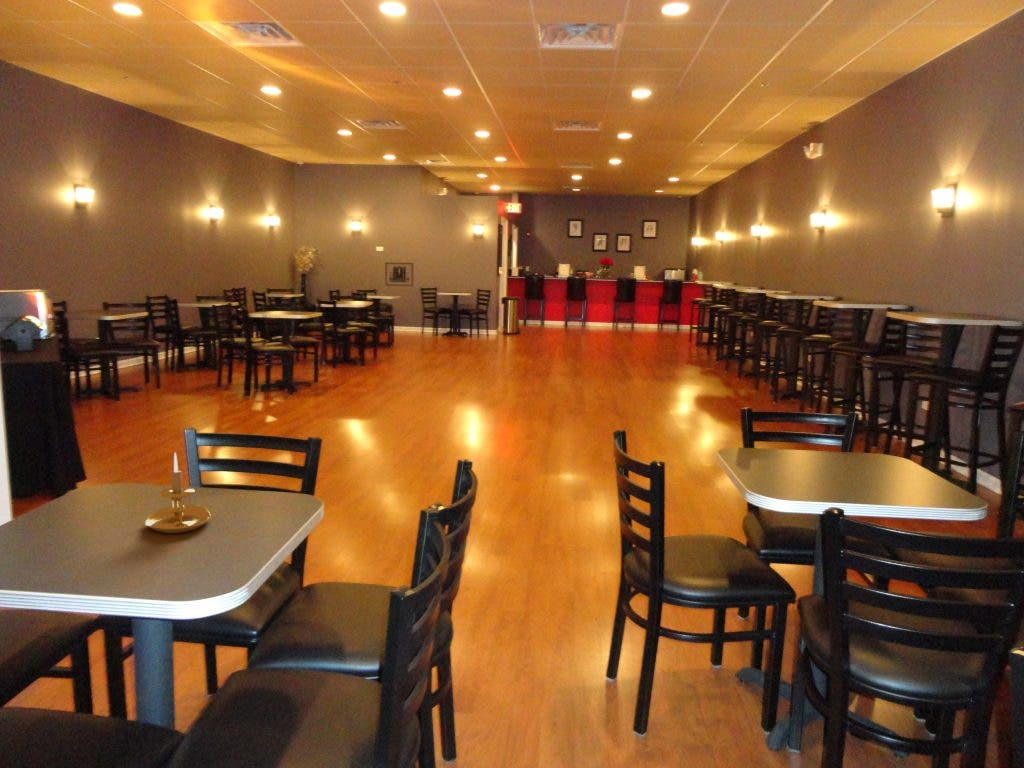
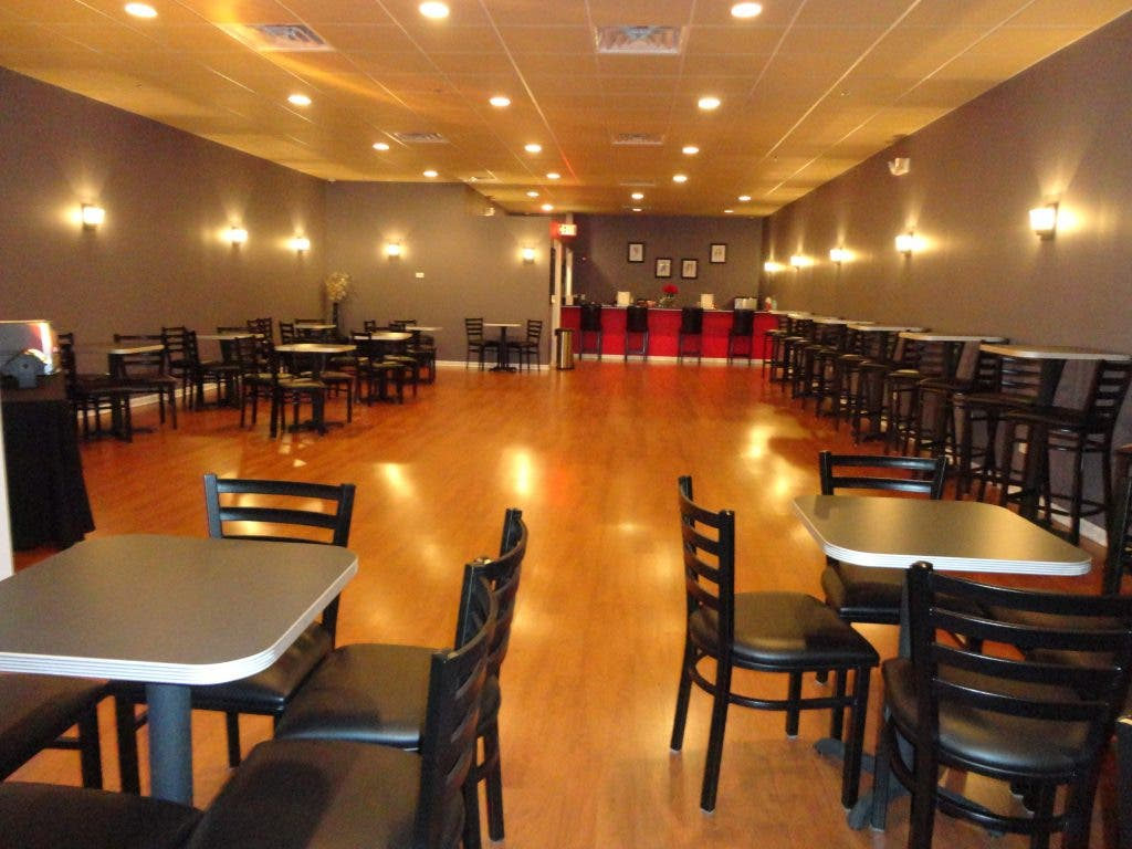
- wall art (399, 274)
- candle holder (177, 489)
